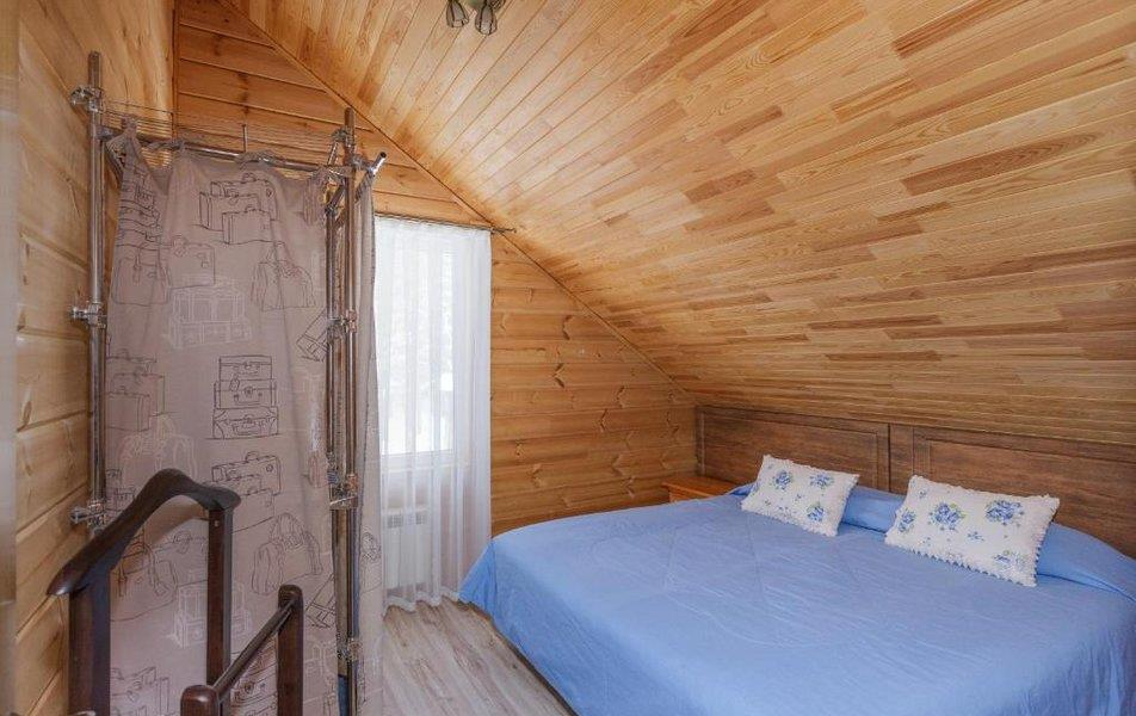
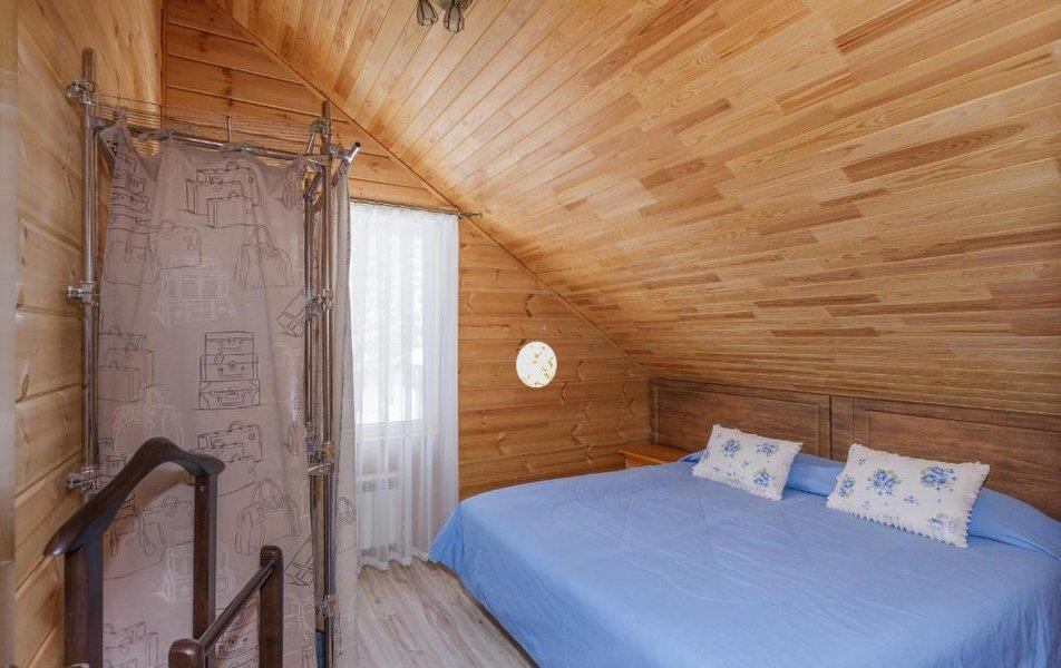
+ decorative plate (536, 364)
